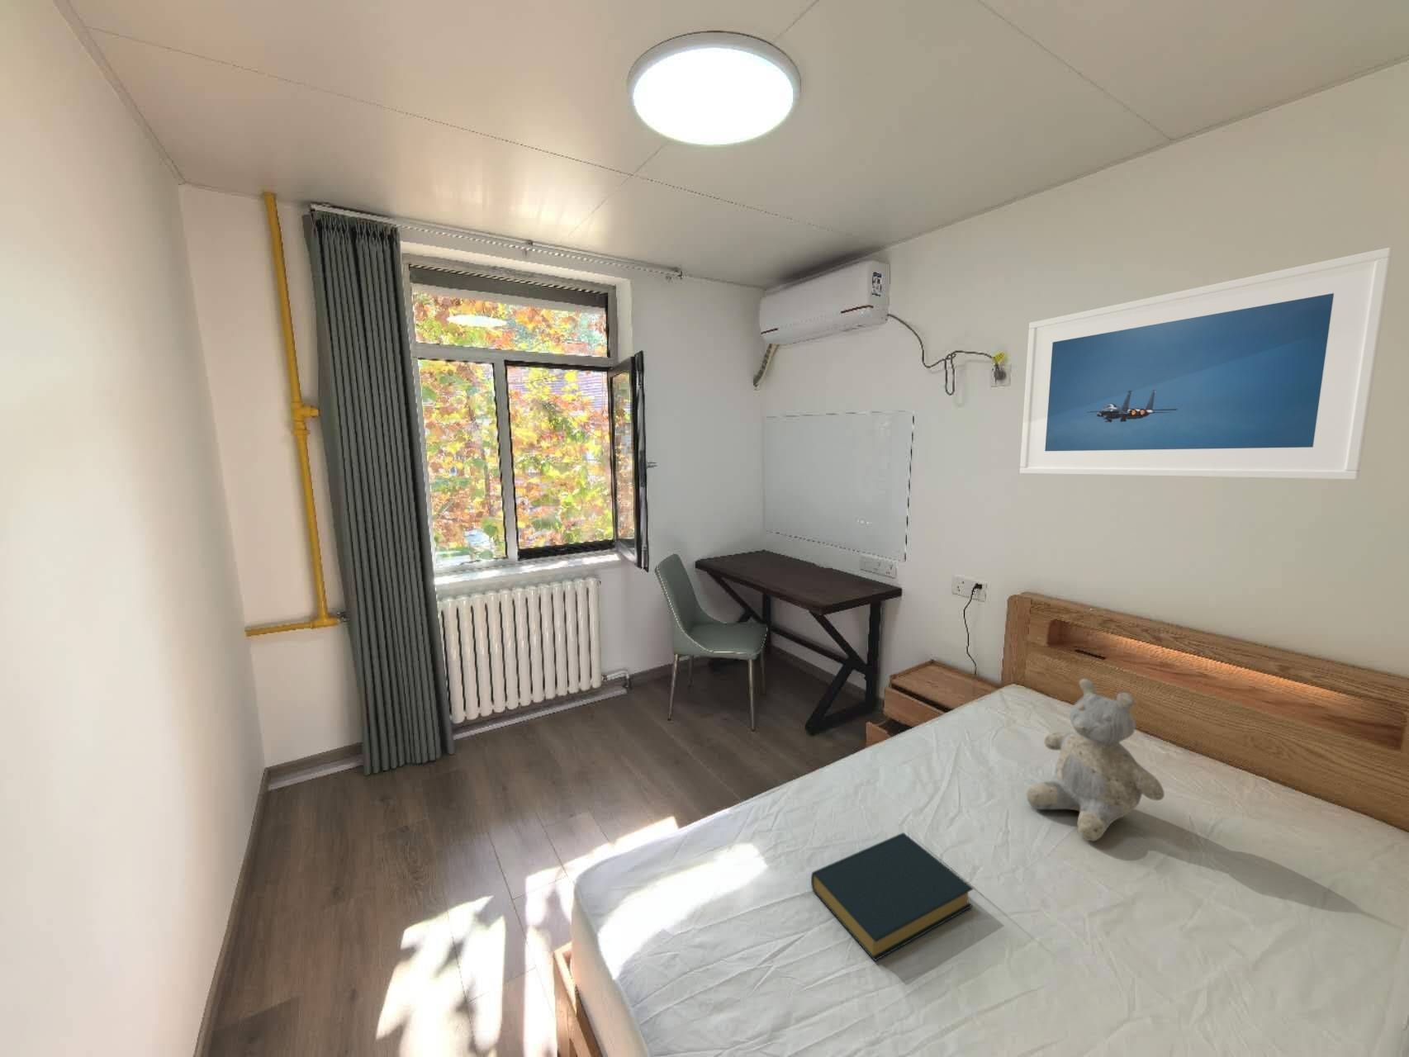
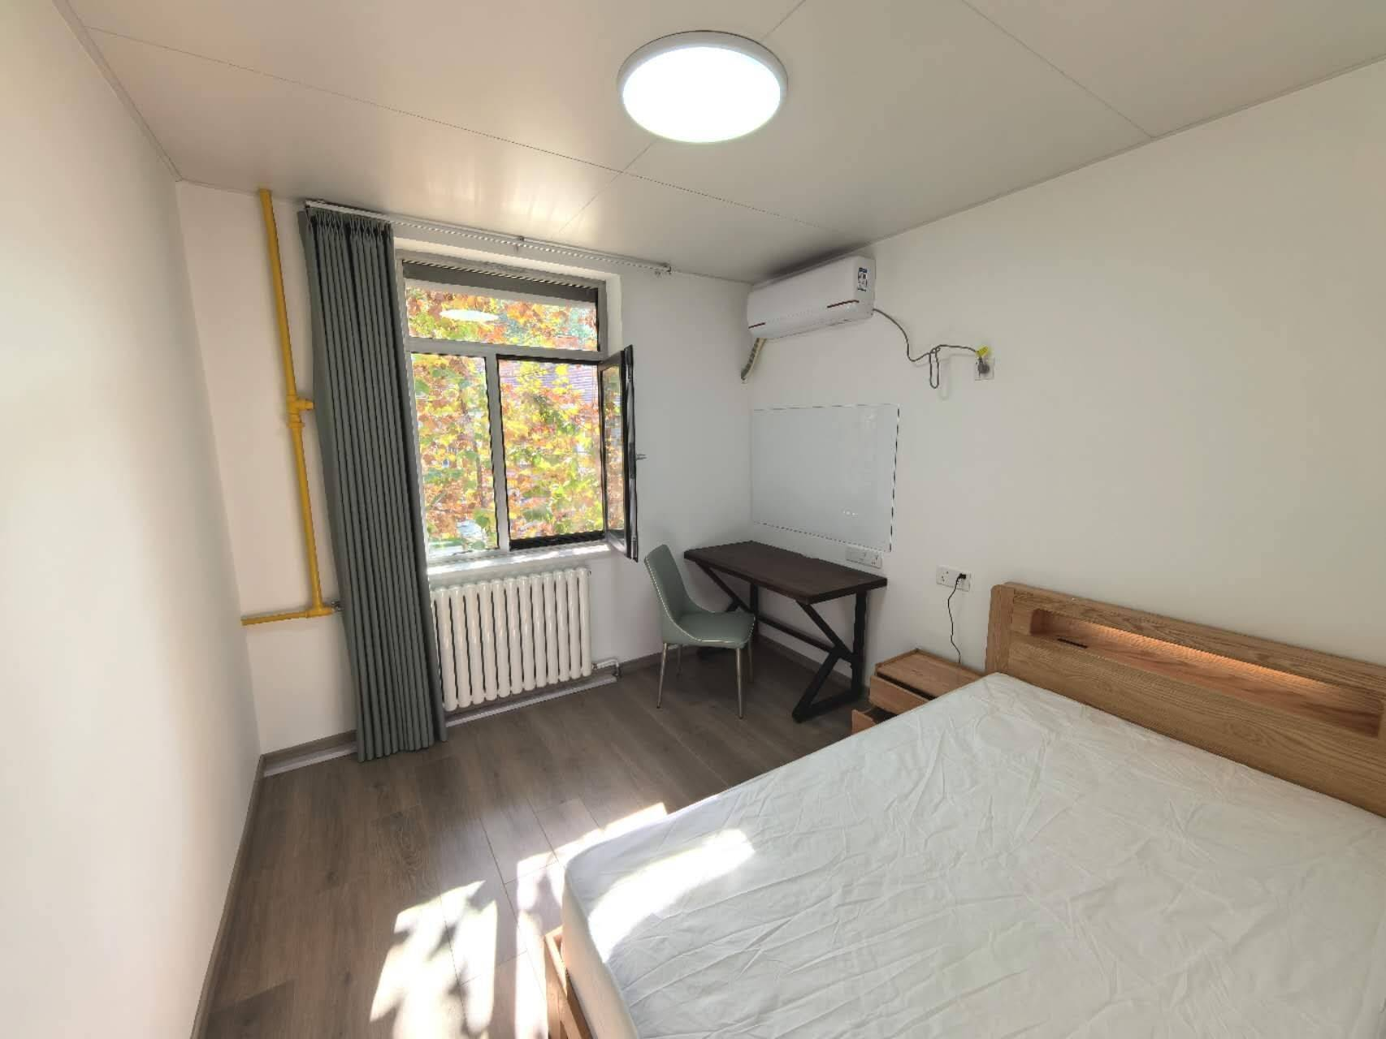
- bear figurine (1088, 753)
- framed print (1163, 386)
- hardback book (889, 888)
